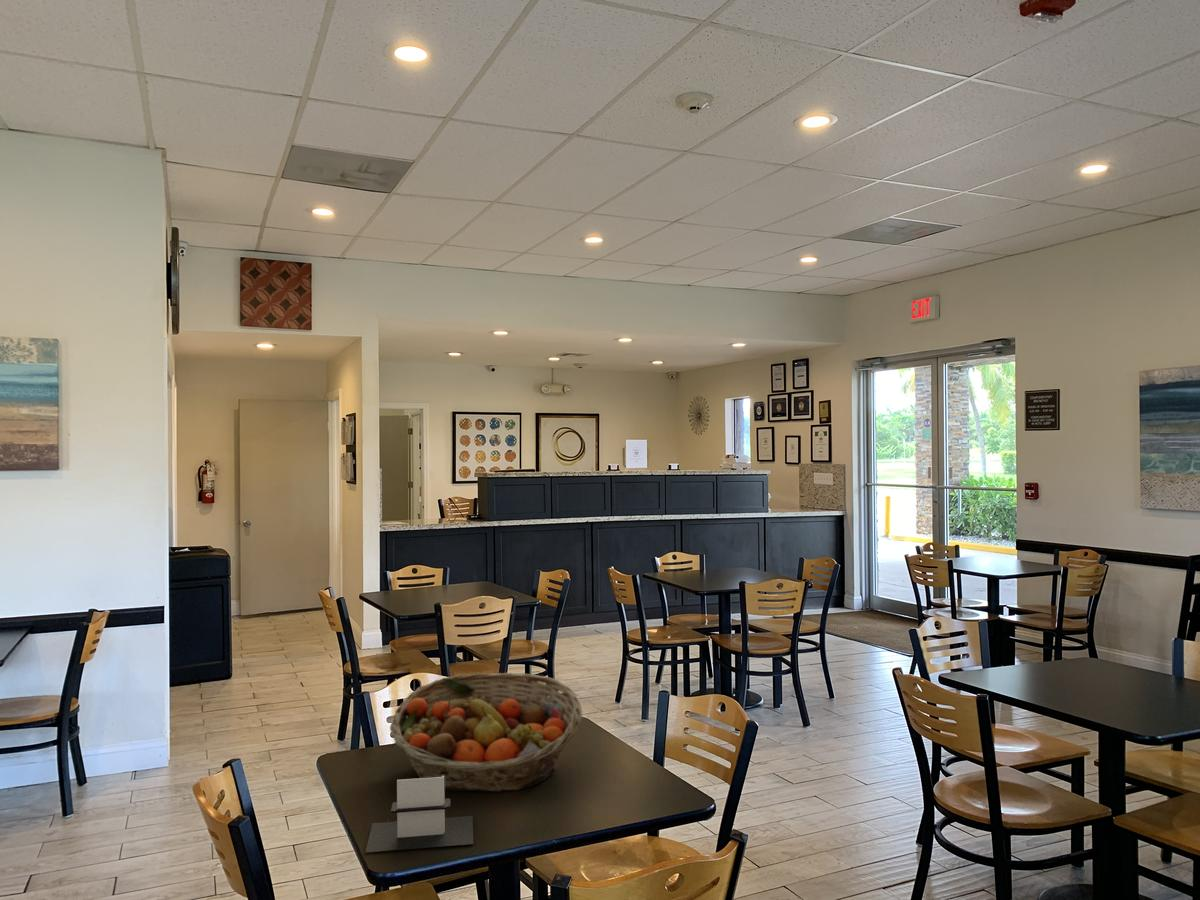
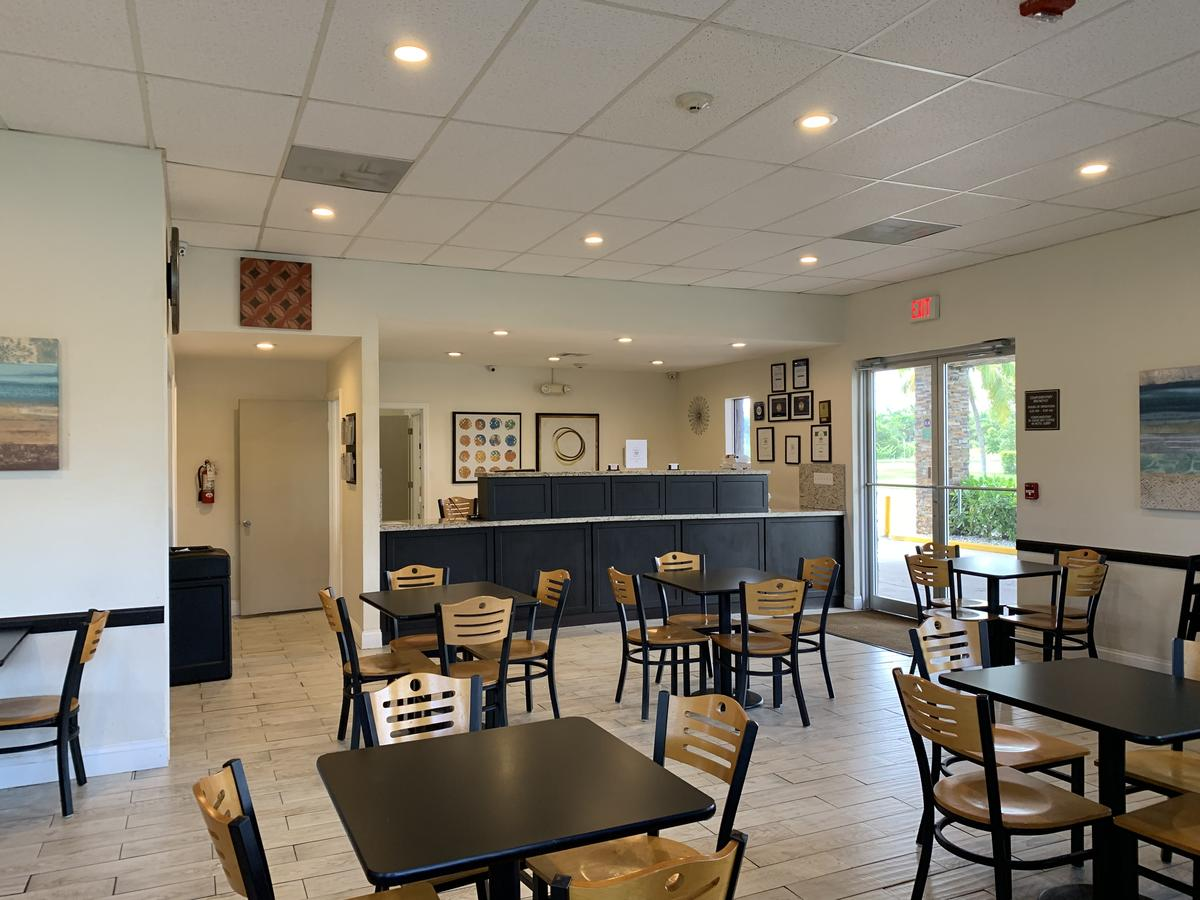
- fruit basket (487, 729)
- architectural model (421, 805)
